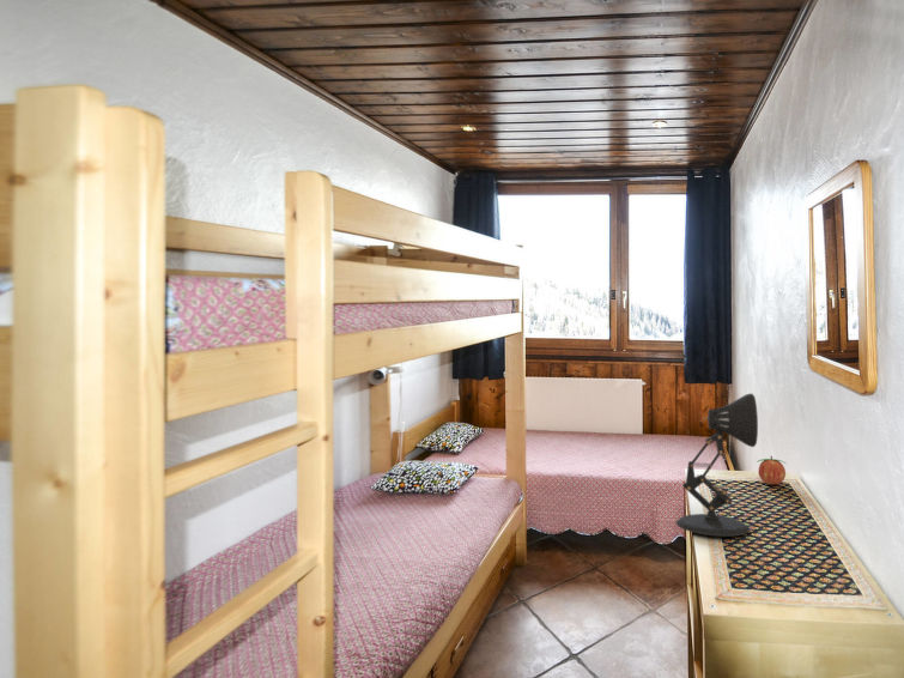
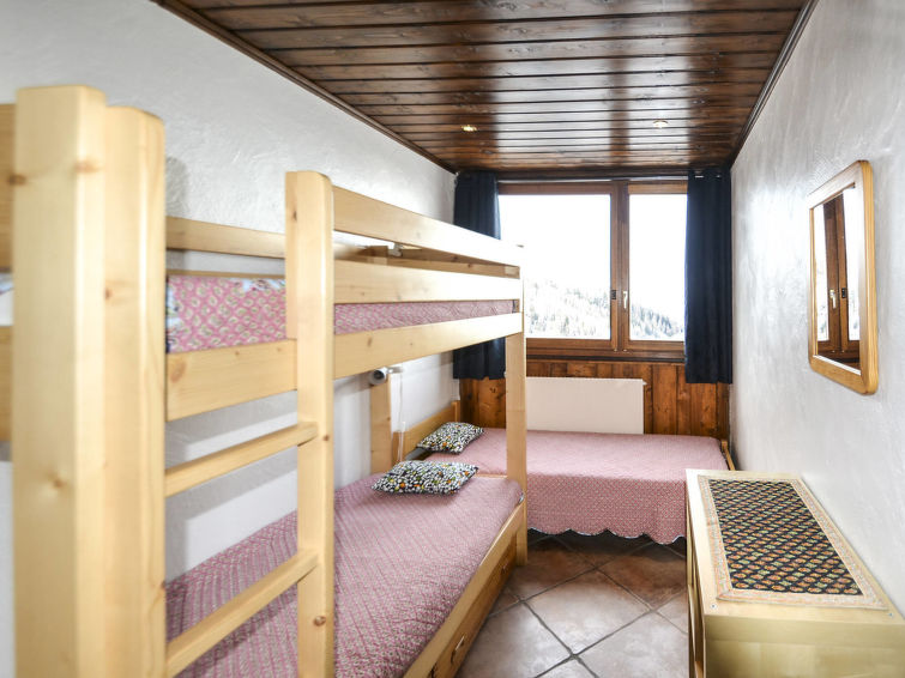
- desk lamp (714, 459)
- fruit (771, 470)
